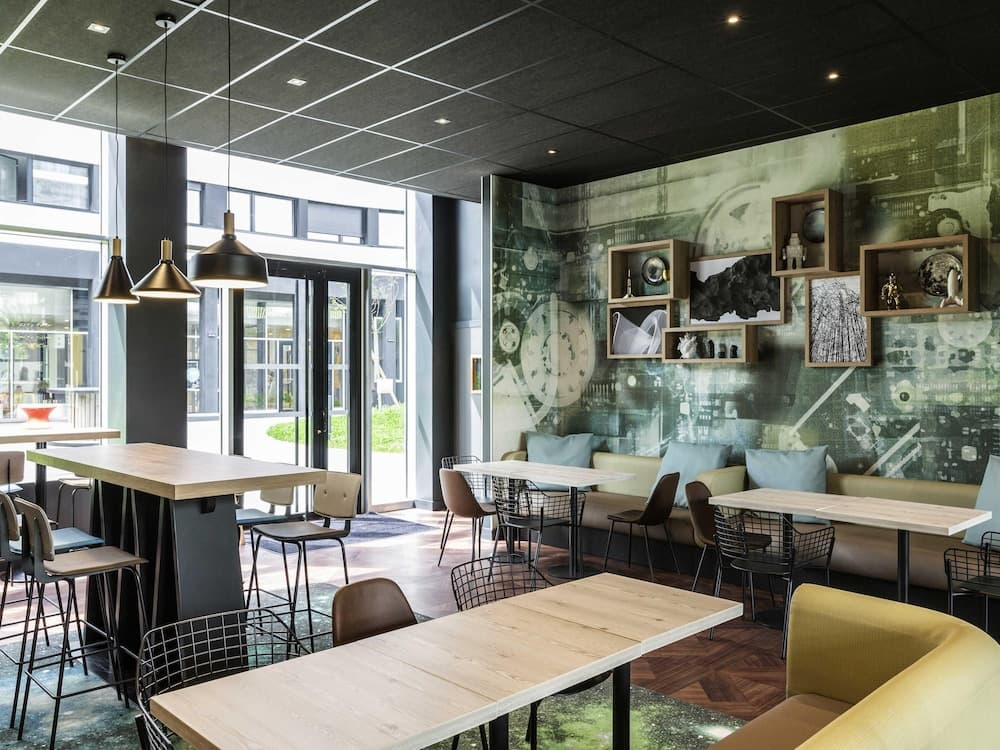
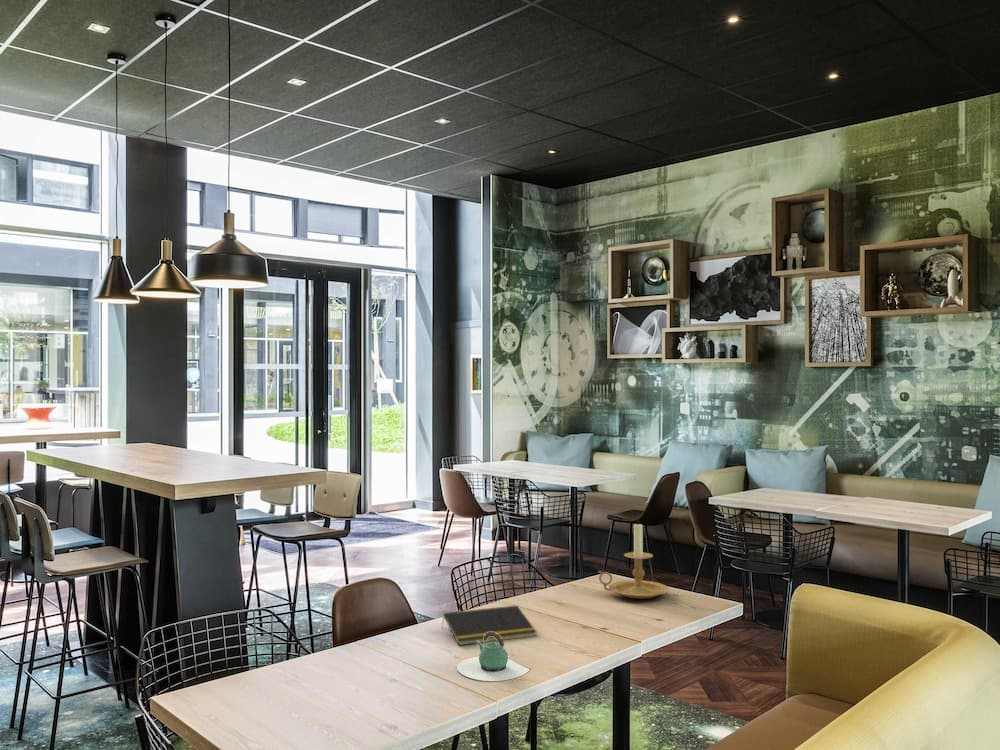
+ notepad (489, 624)
+ candle holder (638, 558)
+ teapot (493, 649)
